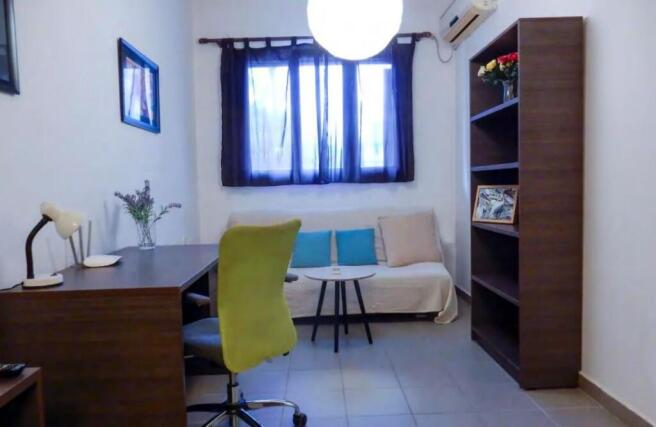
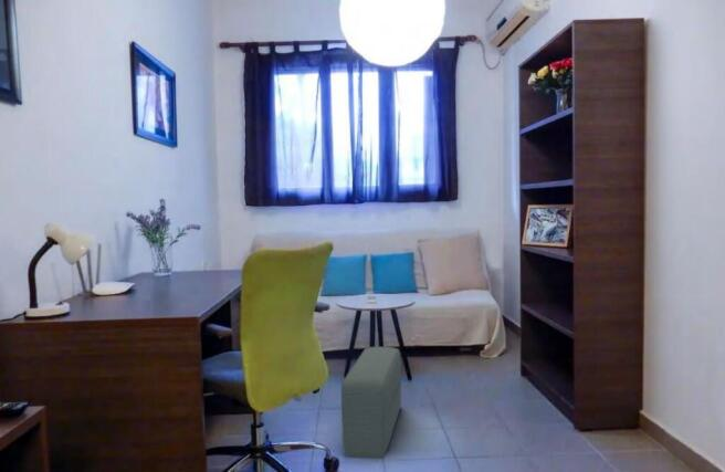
+ pouf (374, 395)
